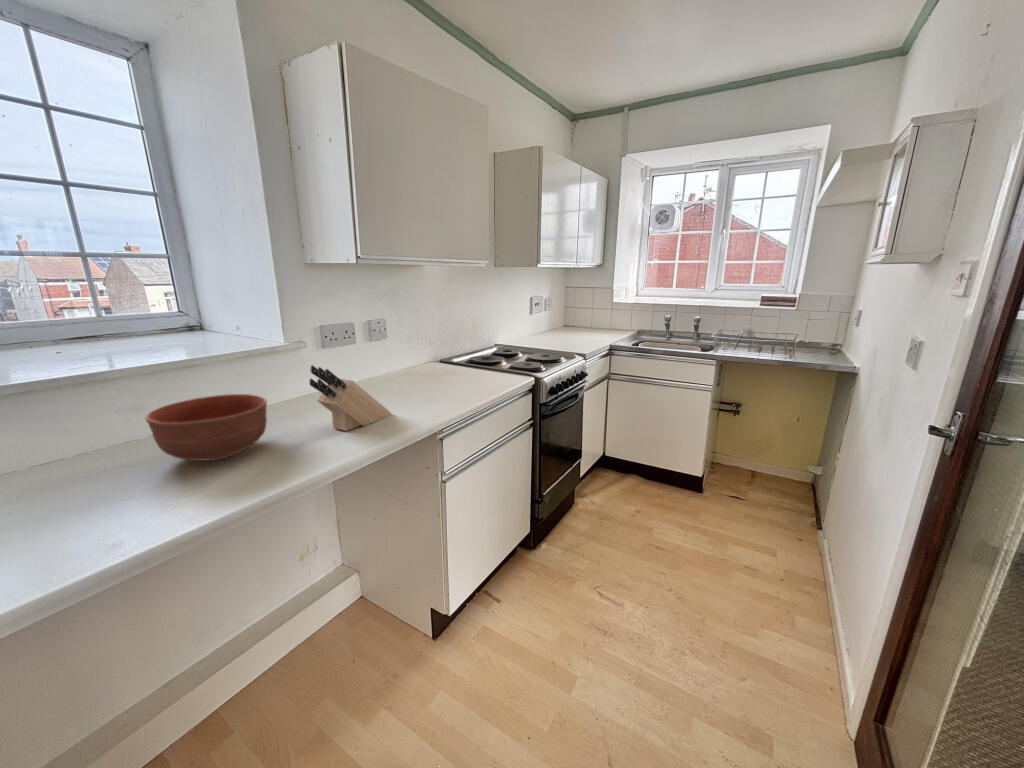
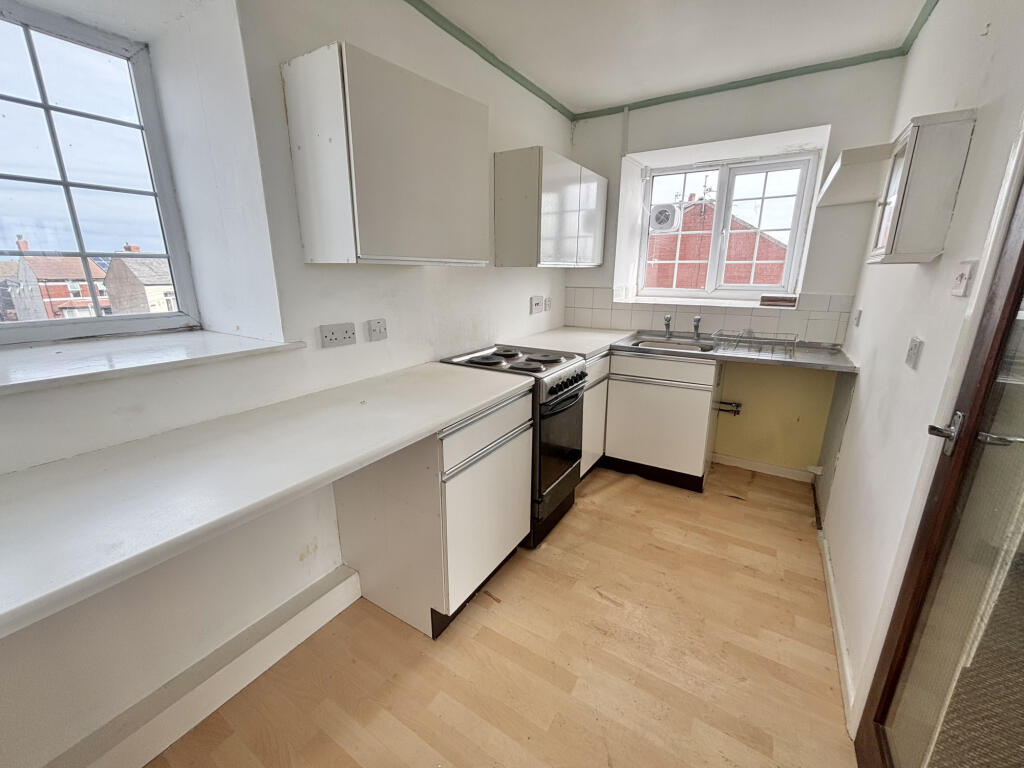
- bowl (214, 431)
- knife block (350, 393)
